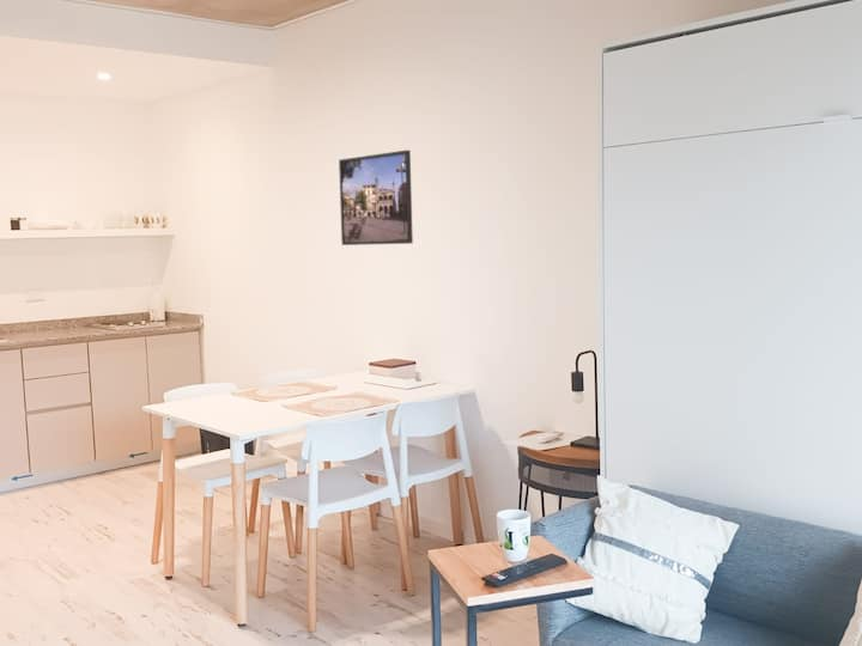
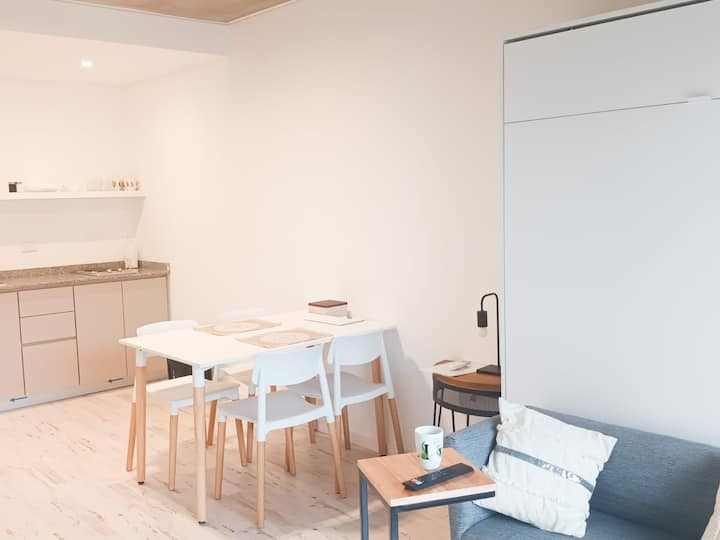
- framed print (374, 200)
